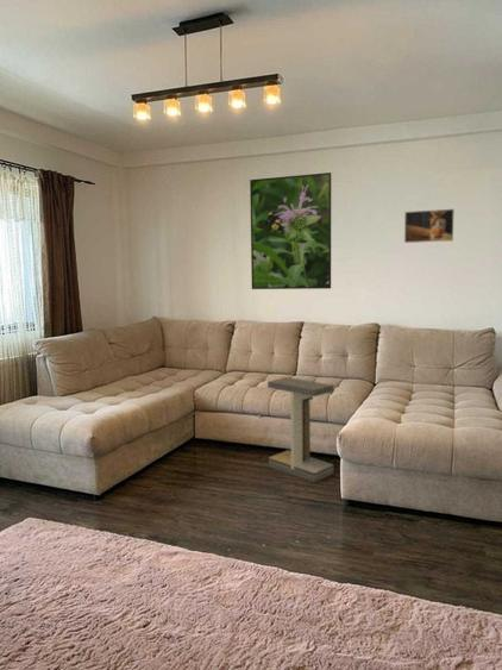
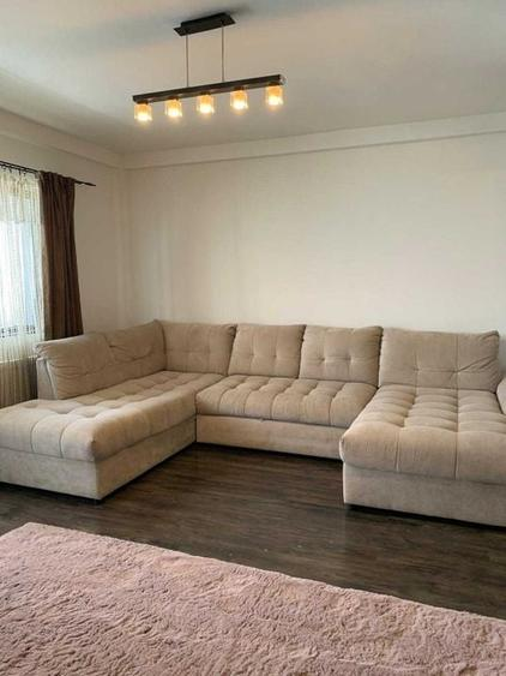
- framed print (428, 226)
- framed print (289, 233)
- side table (300, 427)
